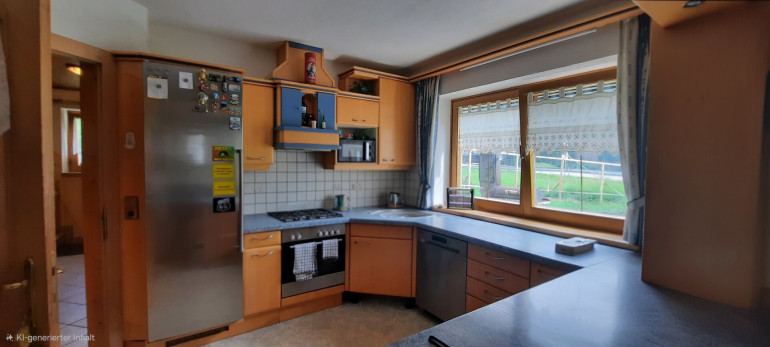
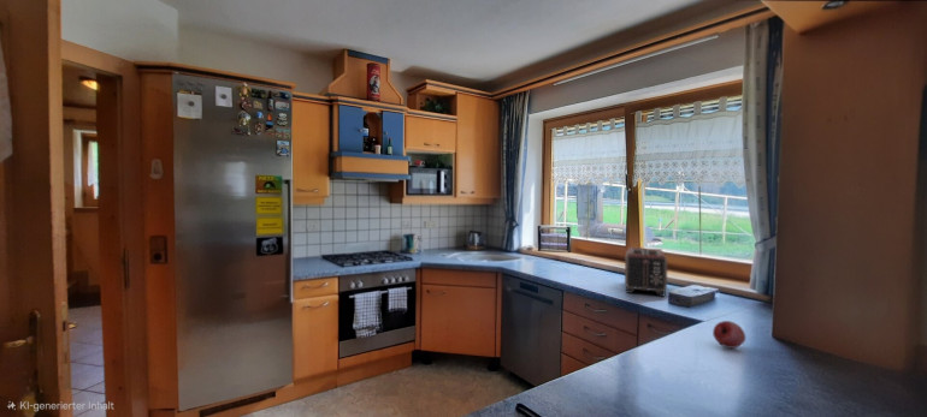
+ toaster (644, 270)
+ fruit (728, 334)
